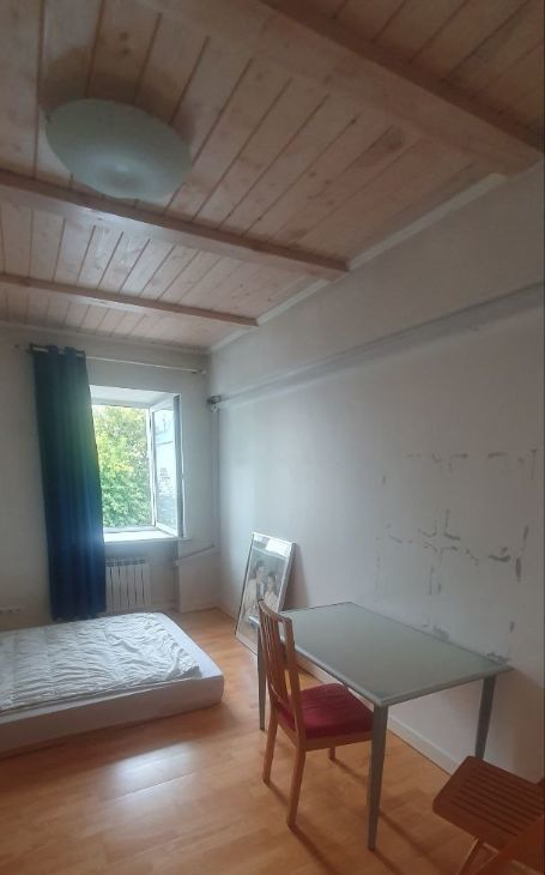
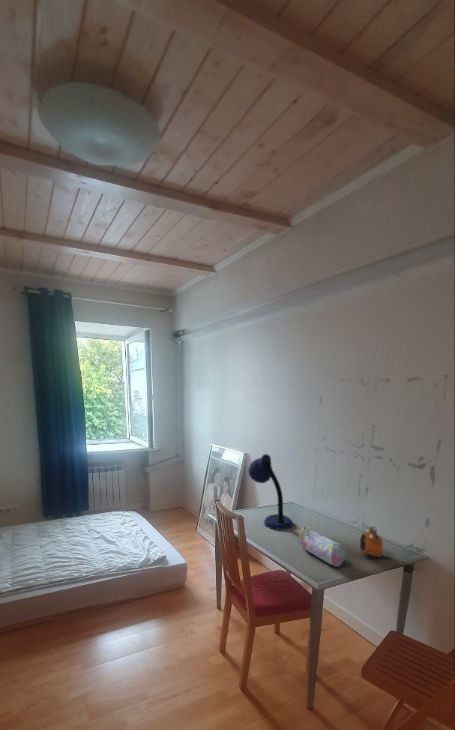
+ alarm clock (371, 541)
+ desk lamp (274, 484)
+ pencil case (321, 545)
